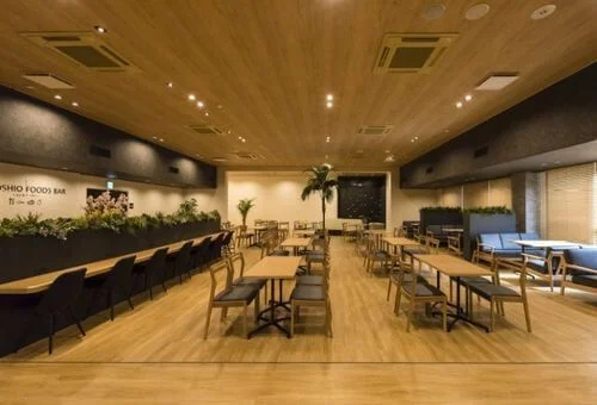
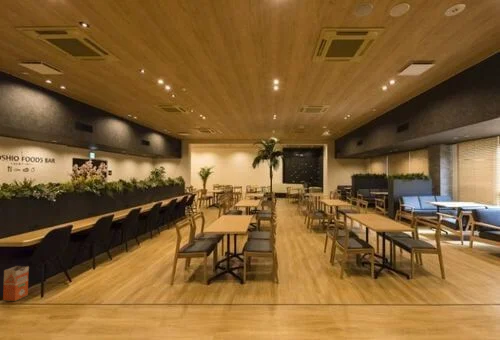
+ waste bin (17, 282)
